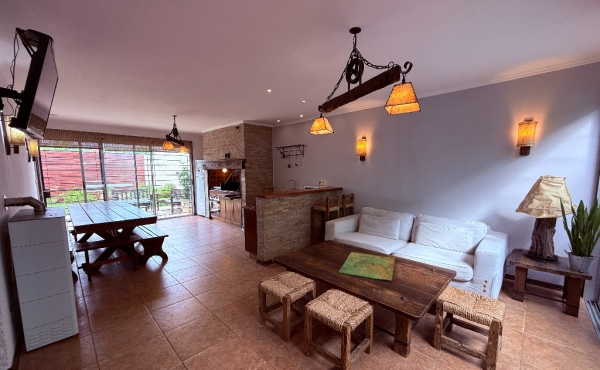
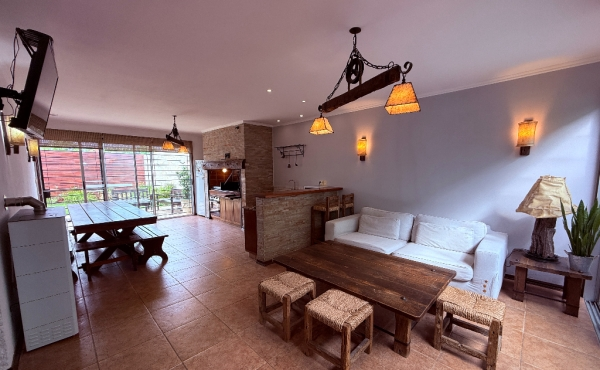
- board game (368, 264)
